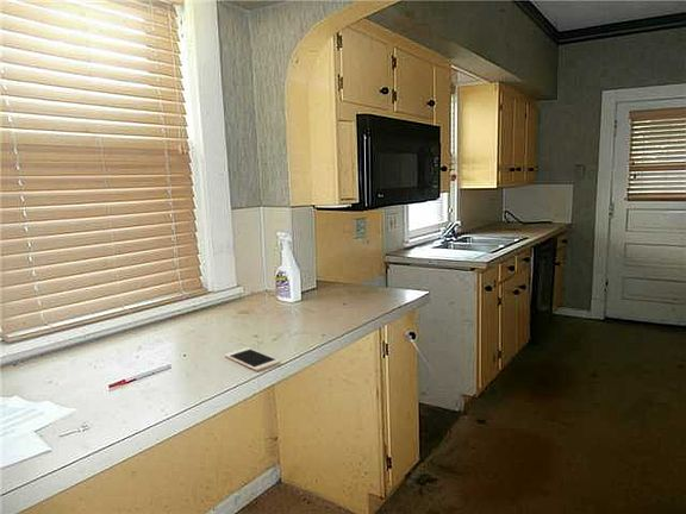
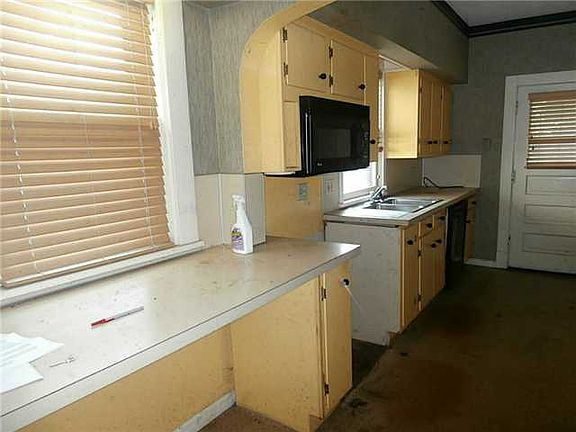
- cell phone (251, 358)
